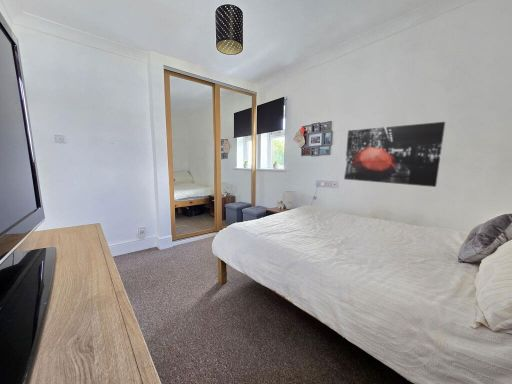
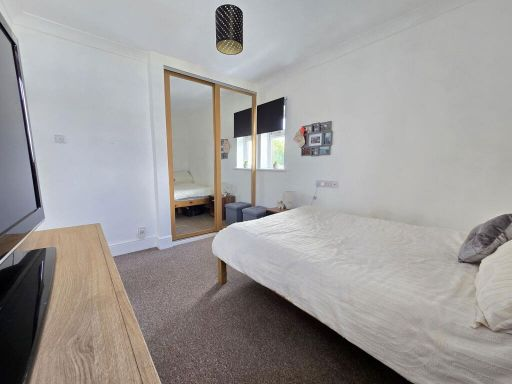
- wall art (386, 155)
